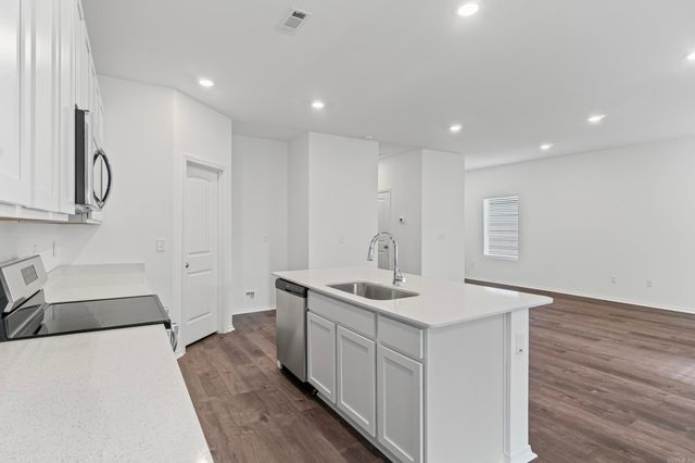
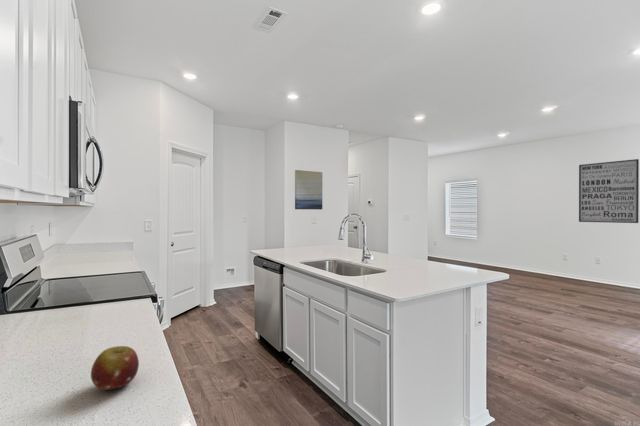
+ wall art (607, 192)
+ wall art (309, 190)
+ fruit (115, 367)
